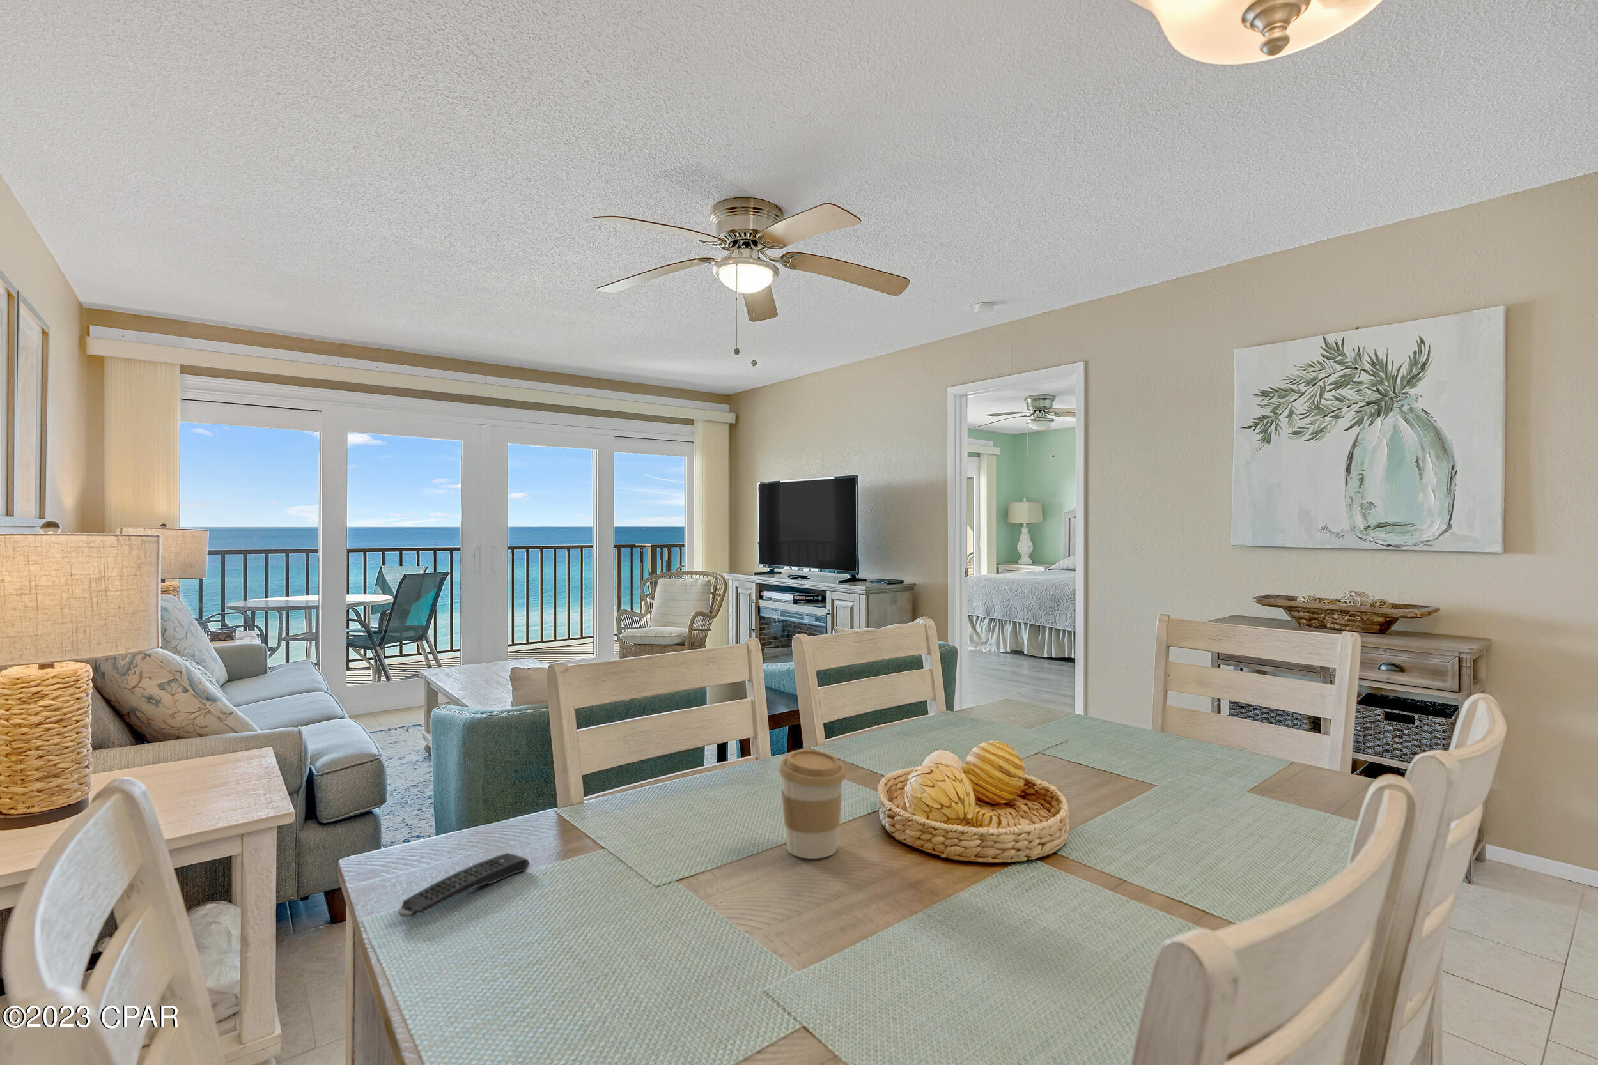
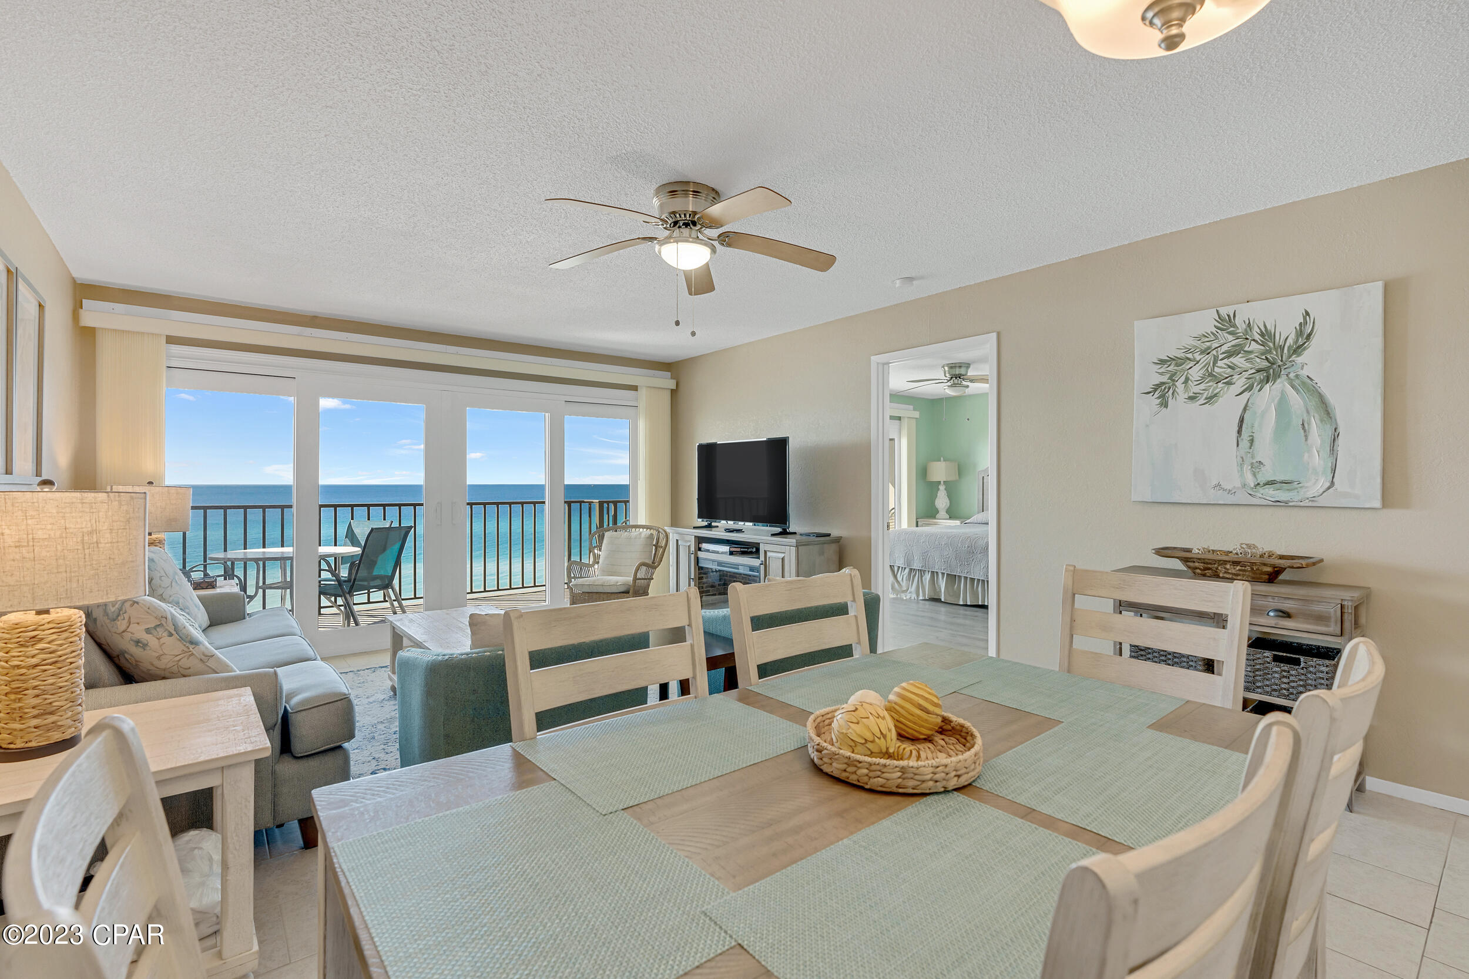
- remote control (465, 883)
- coffee cup (812, 801)
